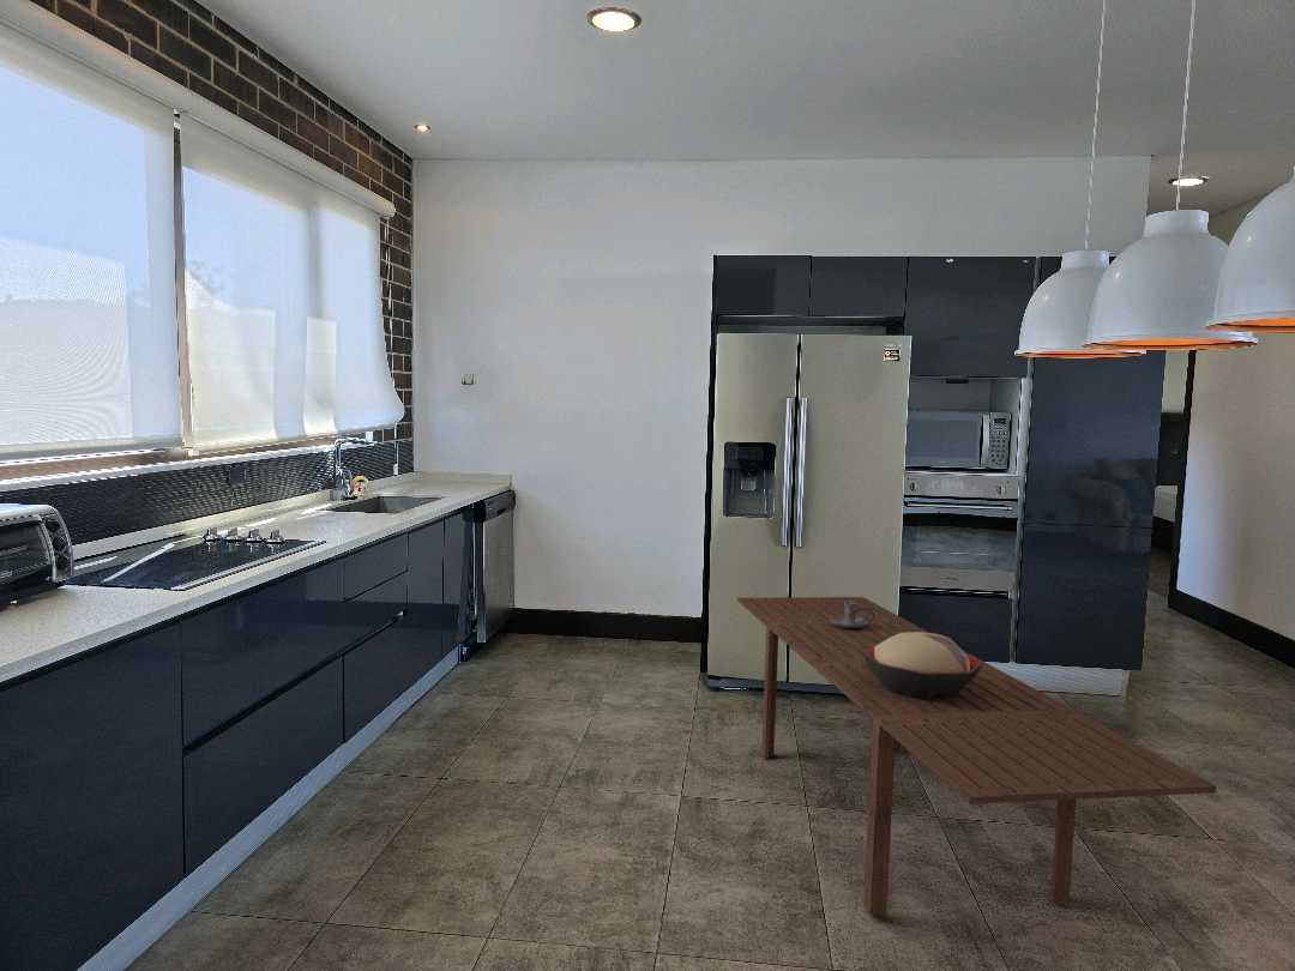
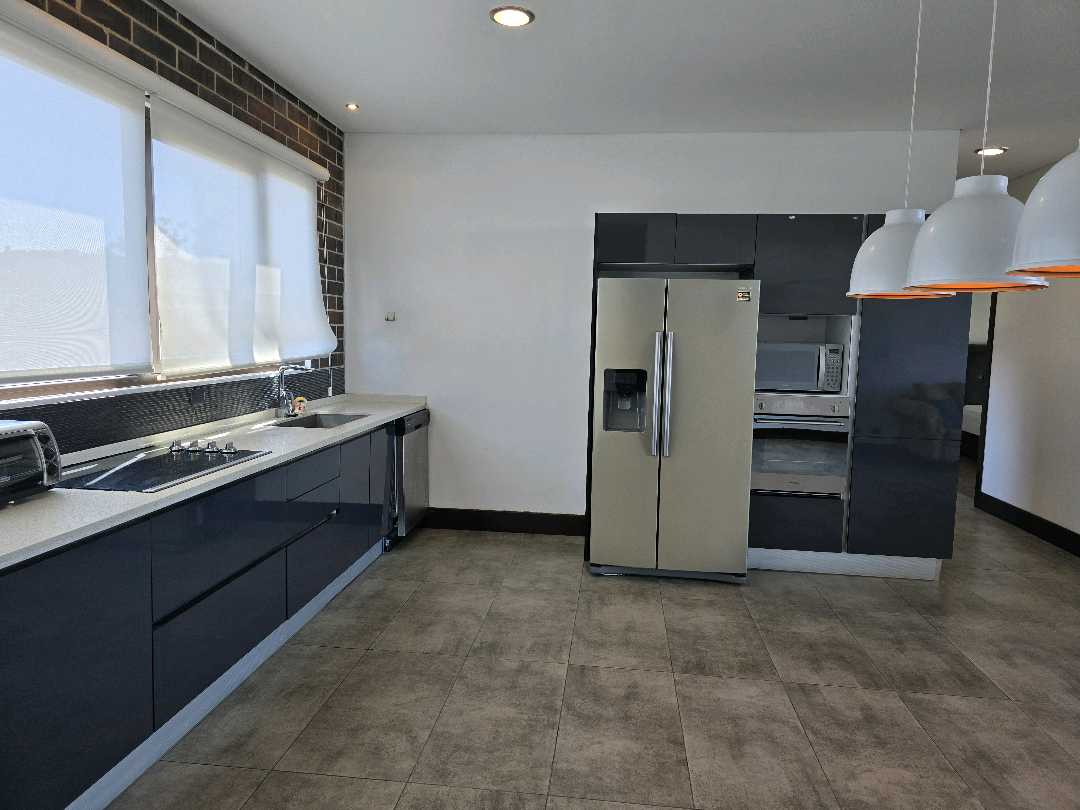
- decorative bowl (921, 659)
- candle holder (853, 614)
- dining table (892, 738)
